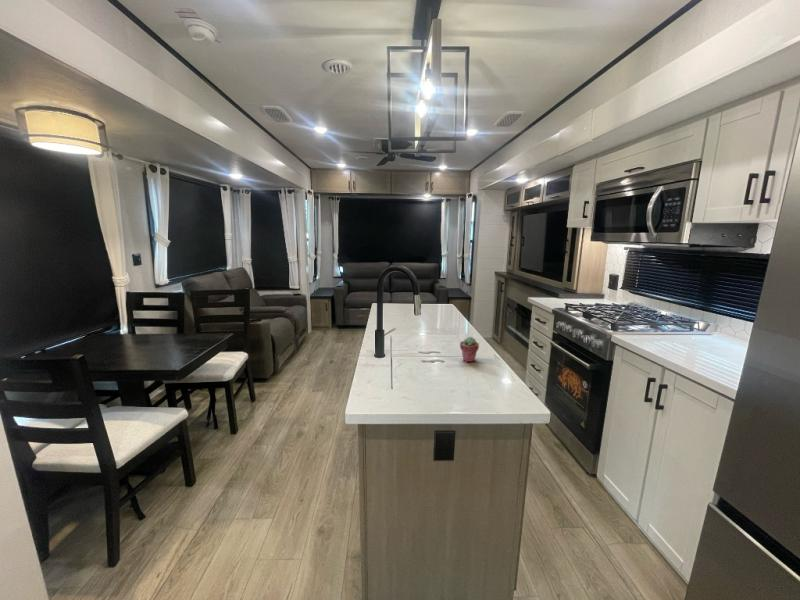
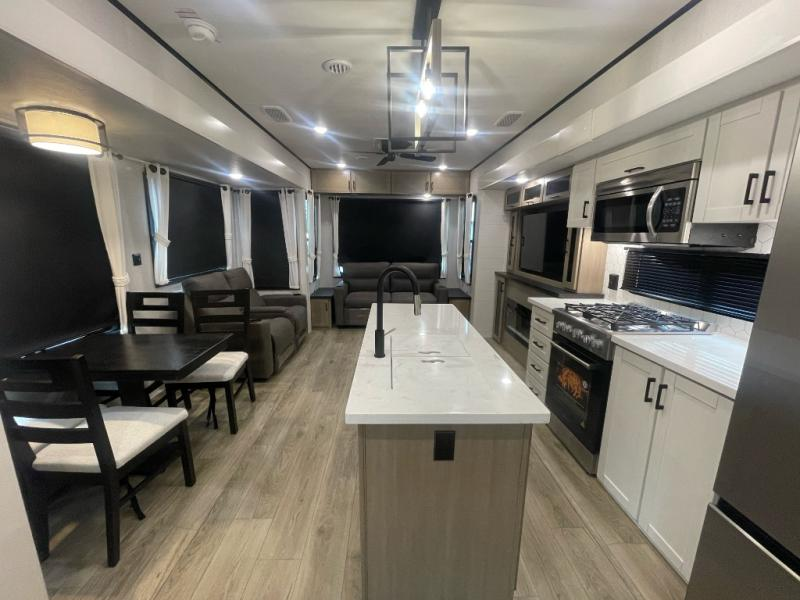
- potted succulent (469, 348)
